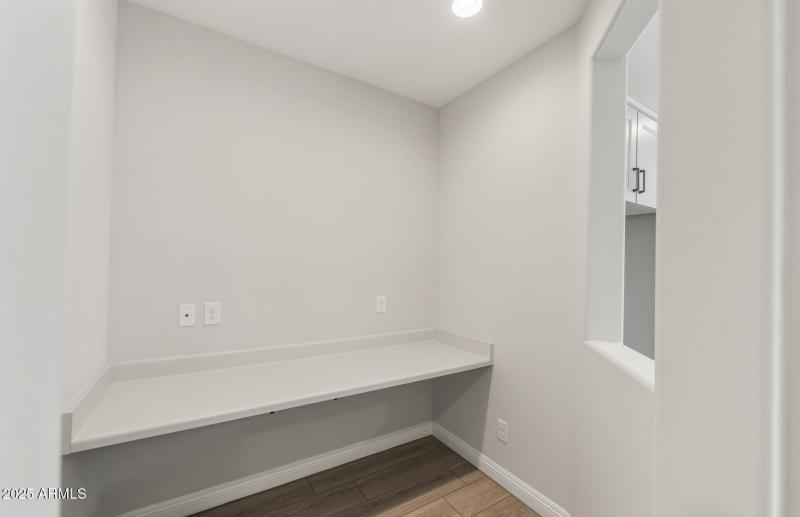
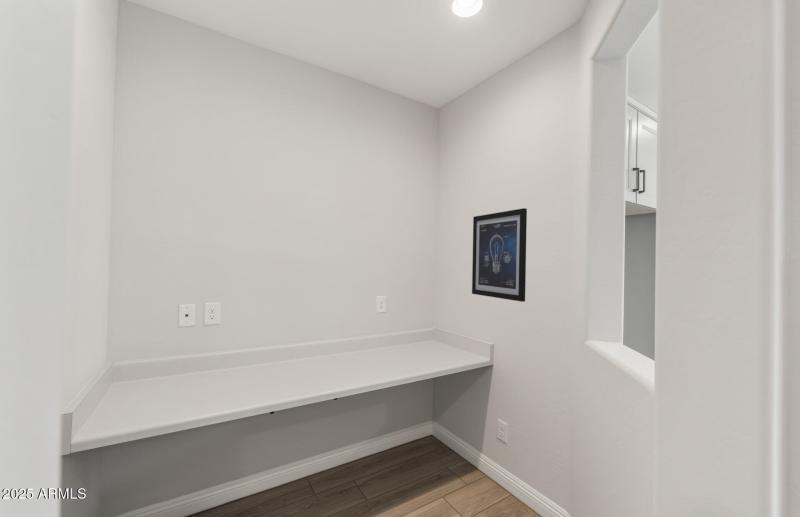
+ wall art (496, 255)
